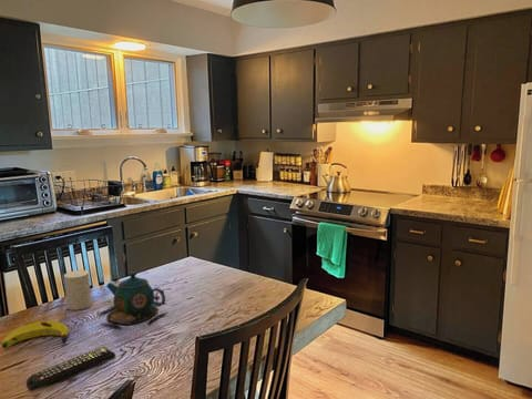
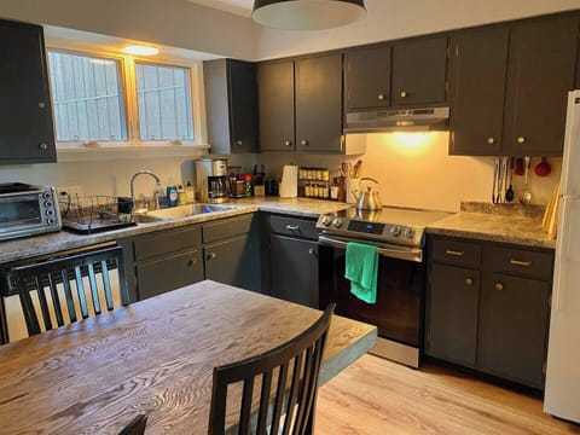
- banana (35, 335)
- teapot (133, 293)
- cup (78, 289)
- remote control (73, 366)
